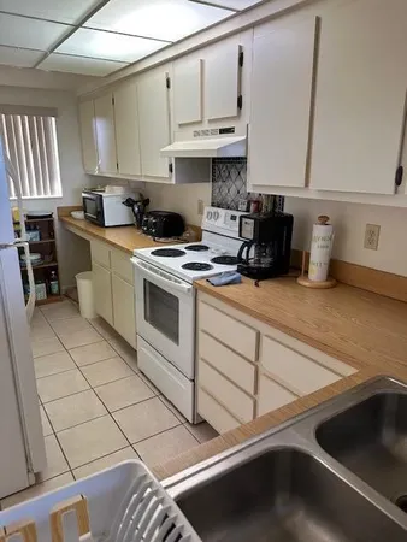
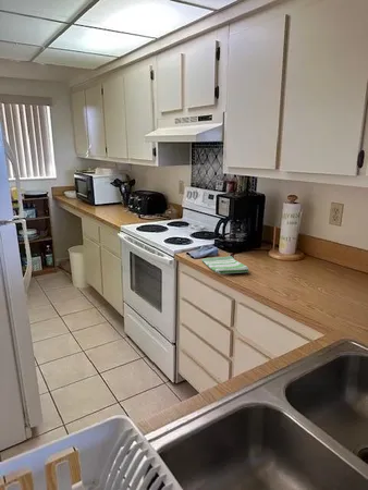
+ dish towel (224, 264)
